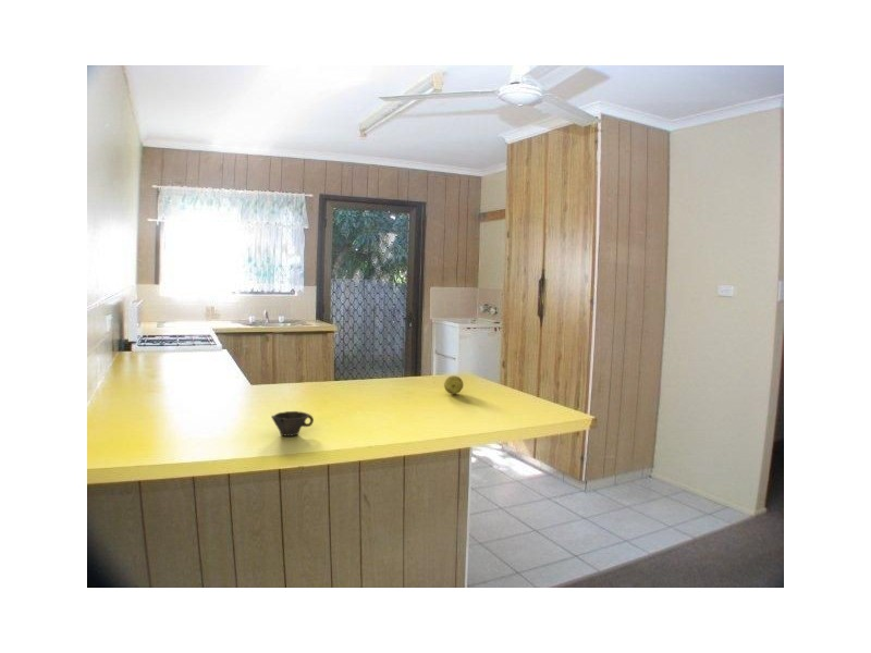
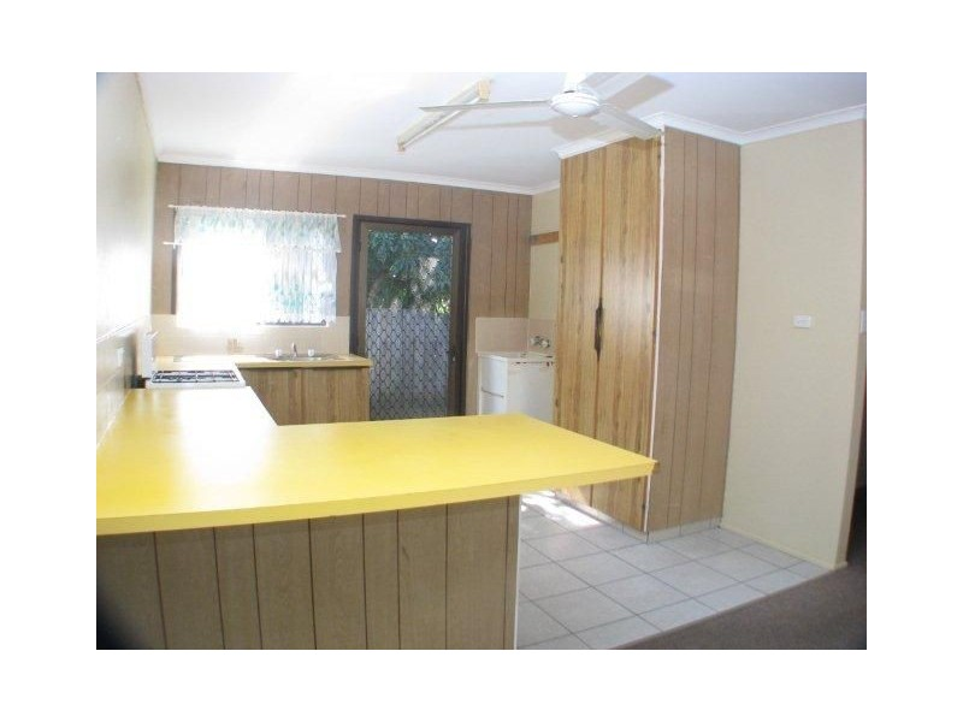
- fruit (453, 384)
- cup (292, 423)
